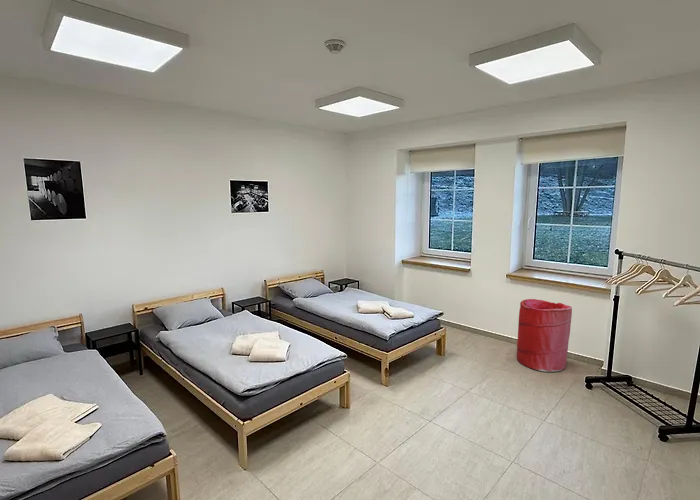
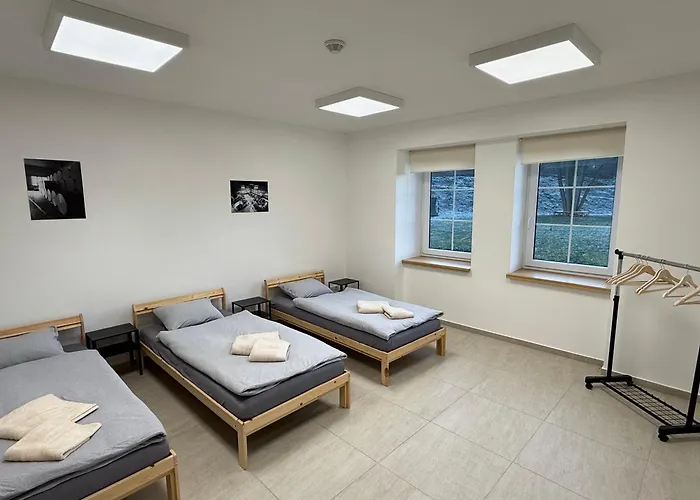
- laundry hamper (543, 332)
